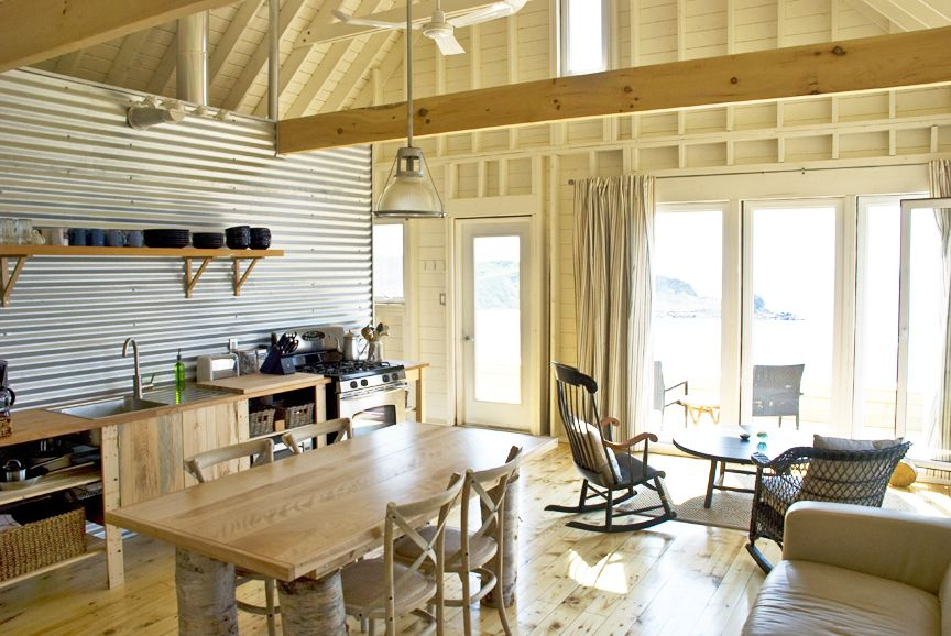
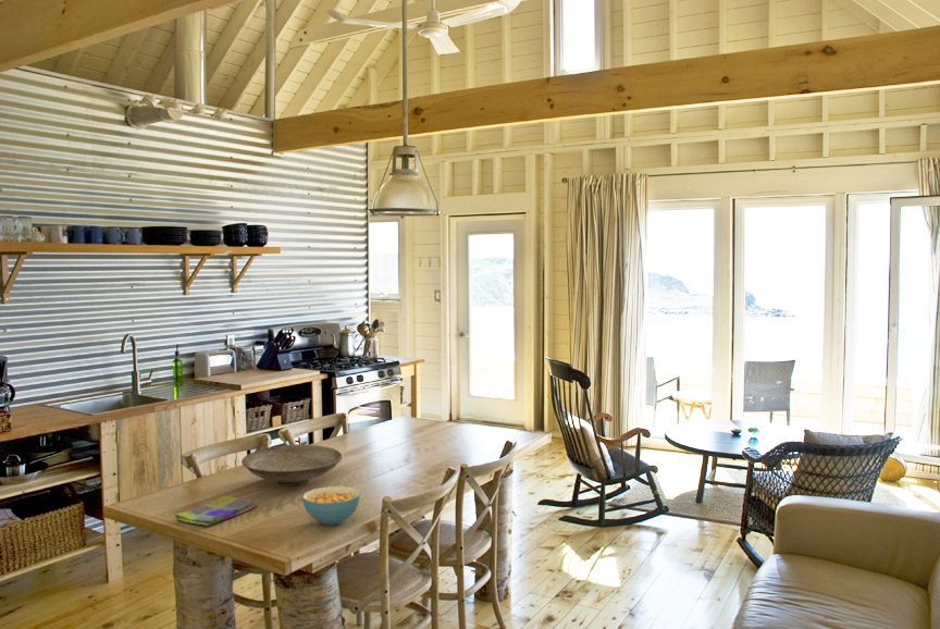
+ decorative bowl (293, 468)
+ dish towel (217, 509)
+ cereal bowl (332, 508)
